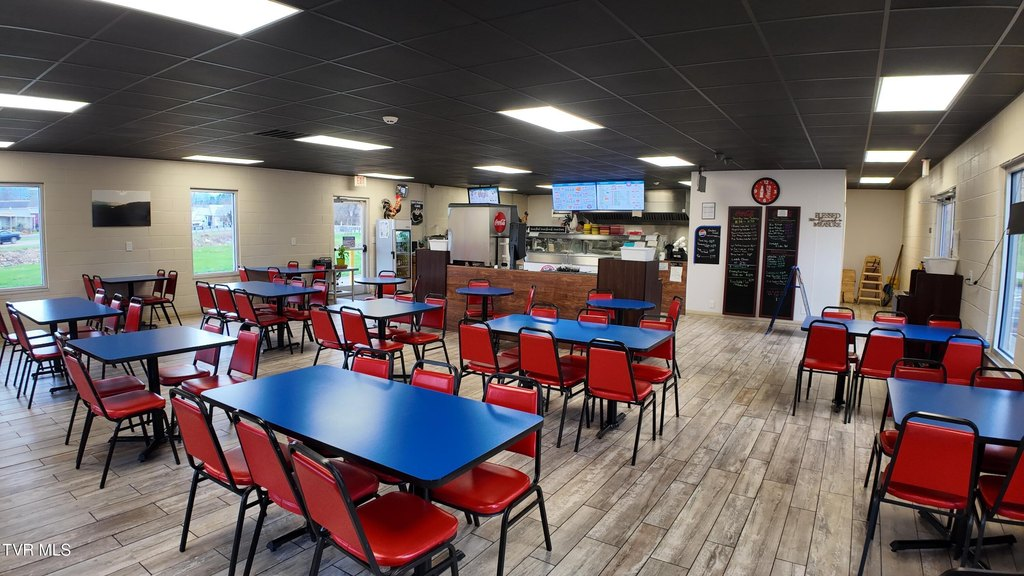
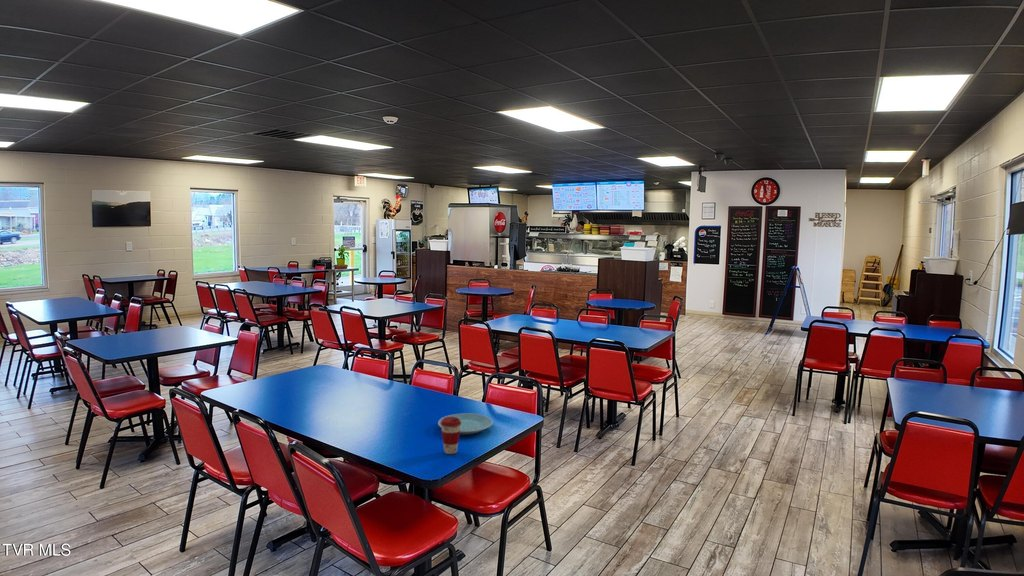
+ plate (465, 424)
+ coffee cup (450, 435)
